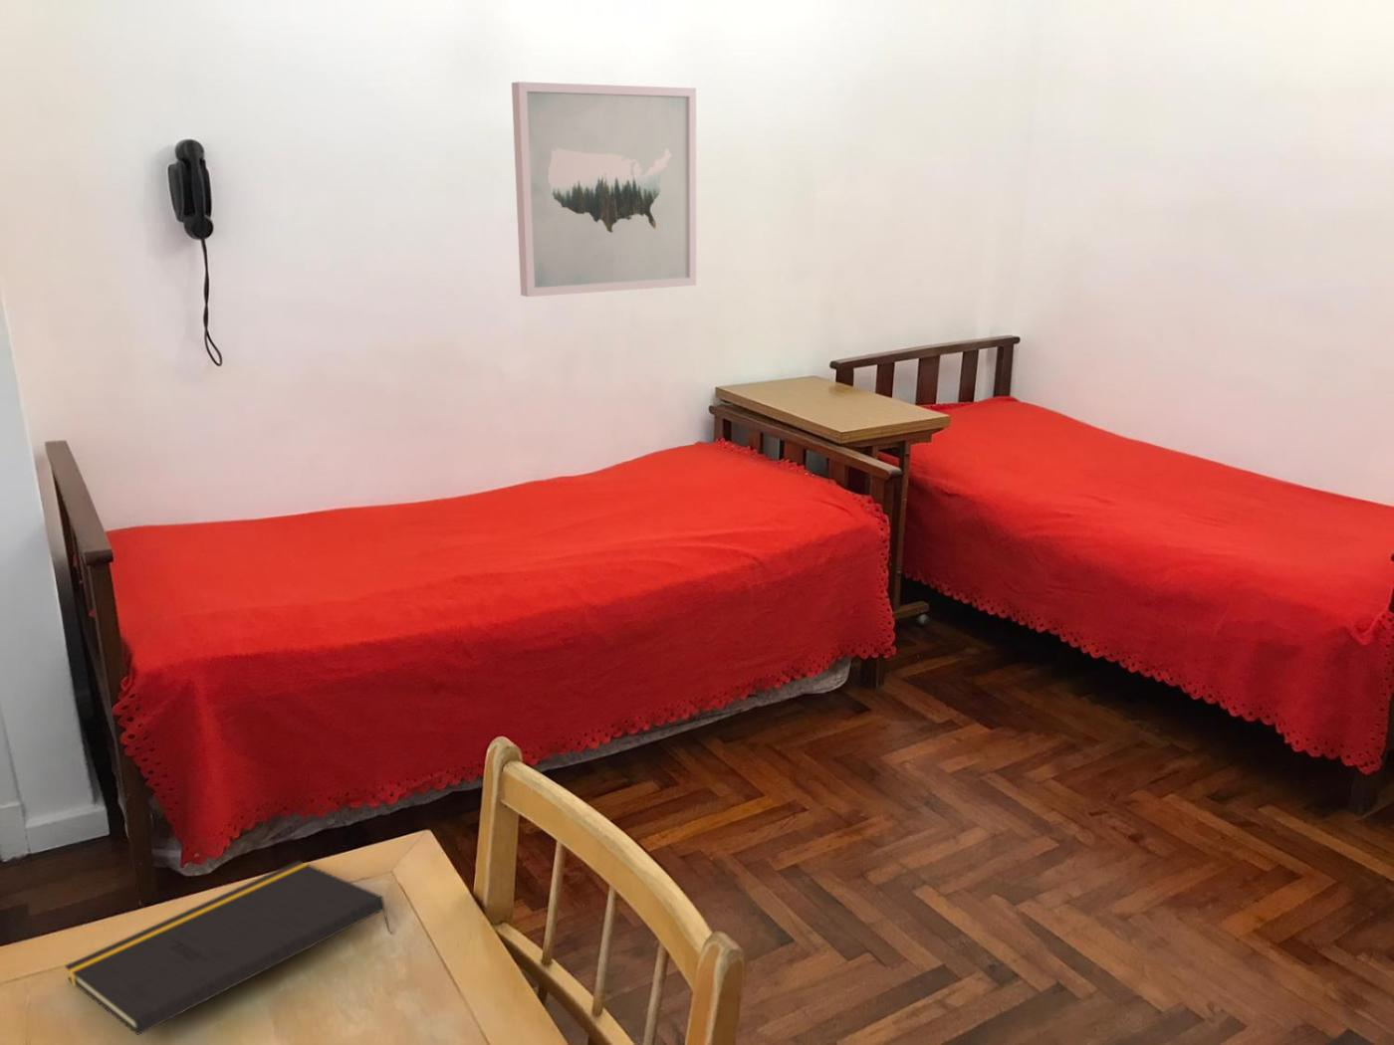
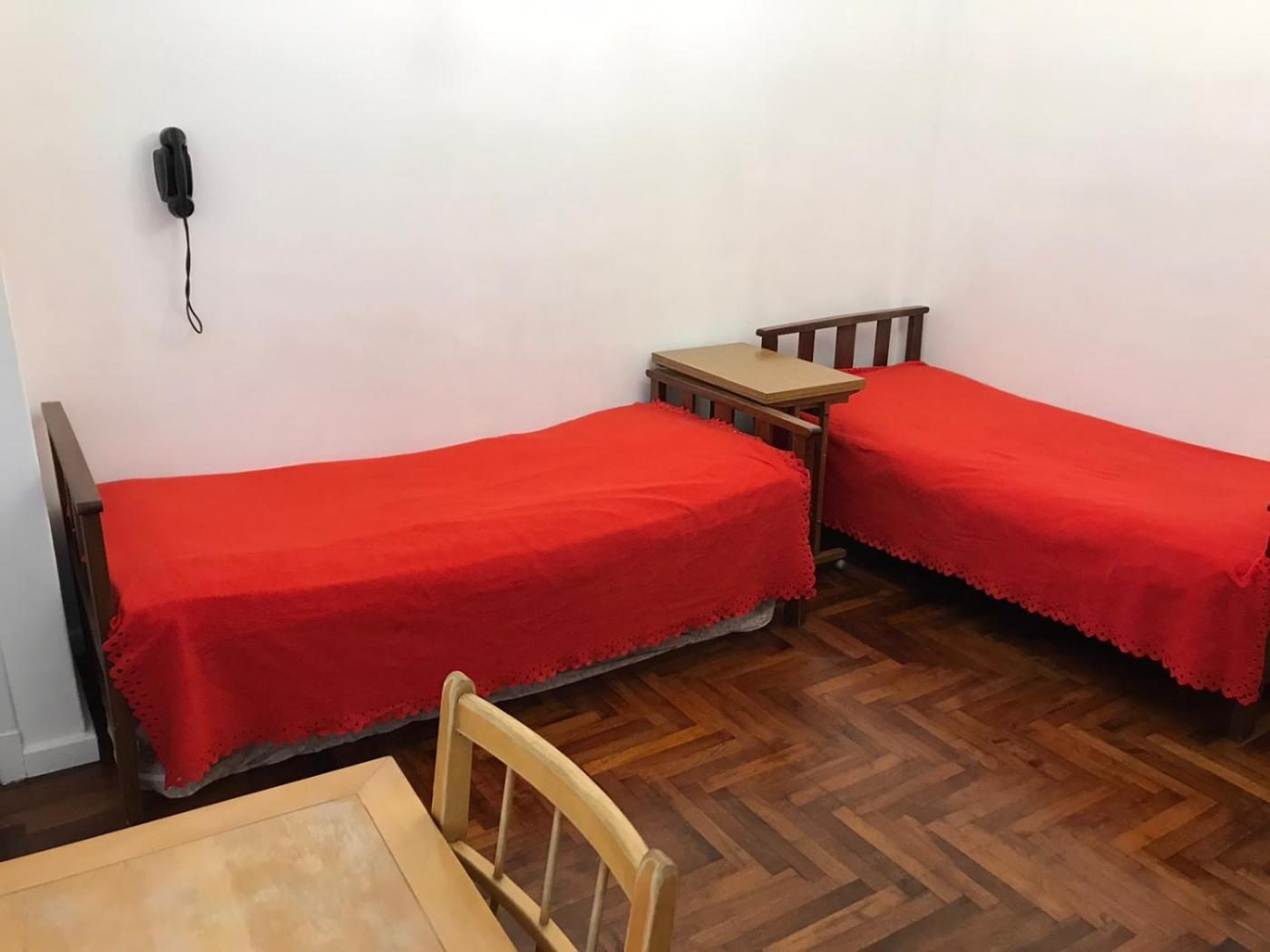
- notepad (228, 937)
- wall art (609, 190)
